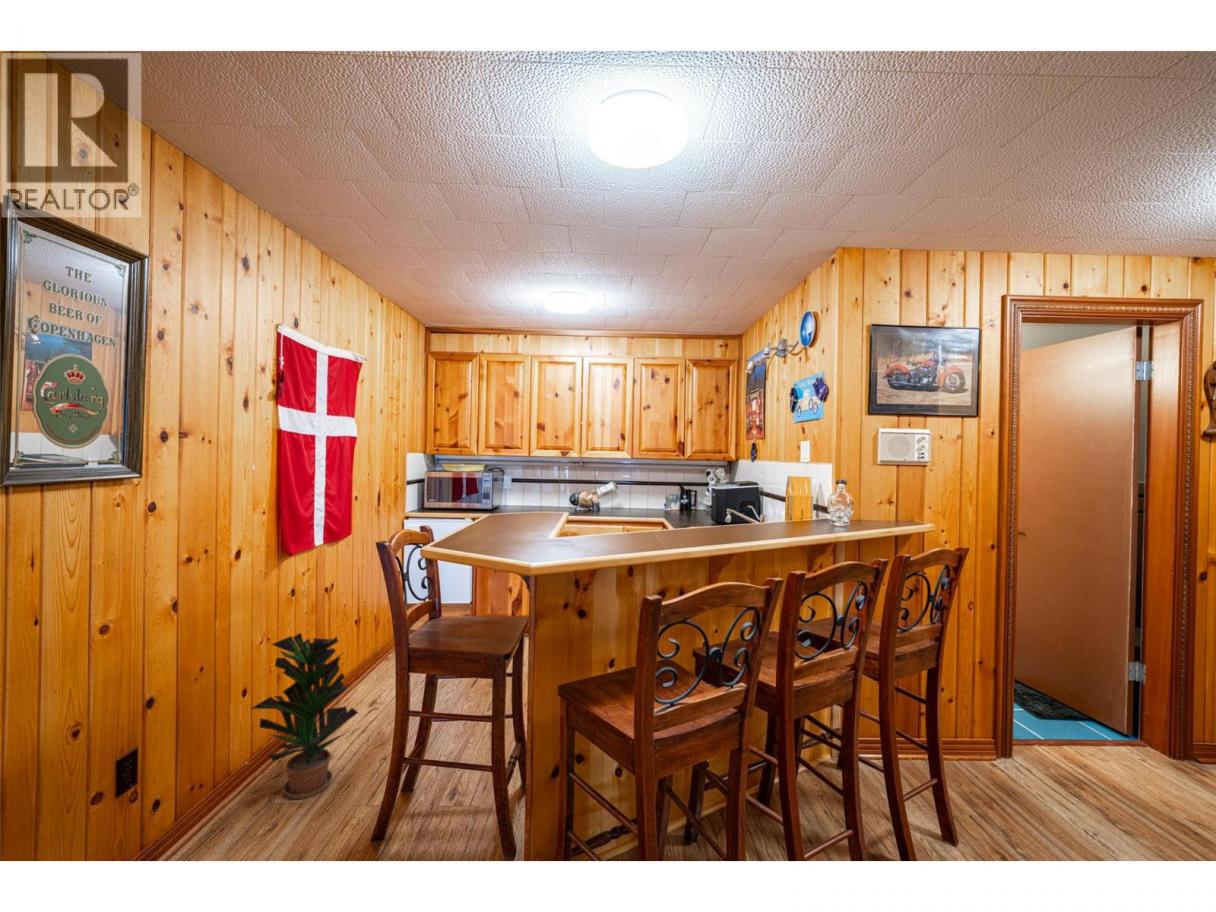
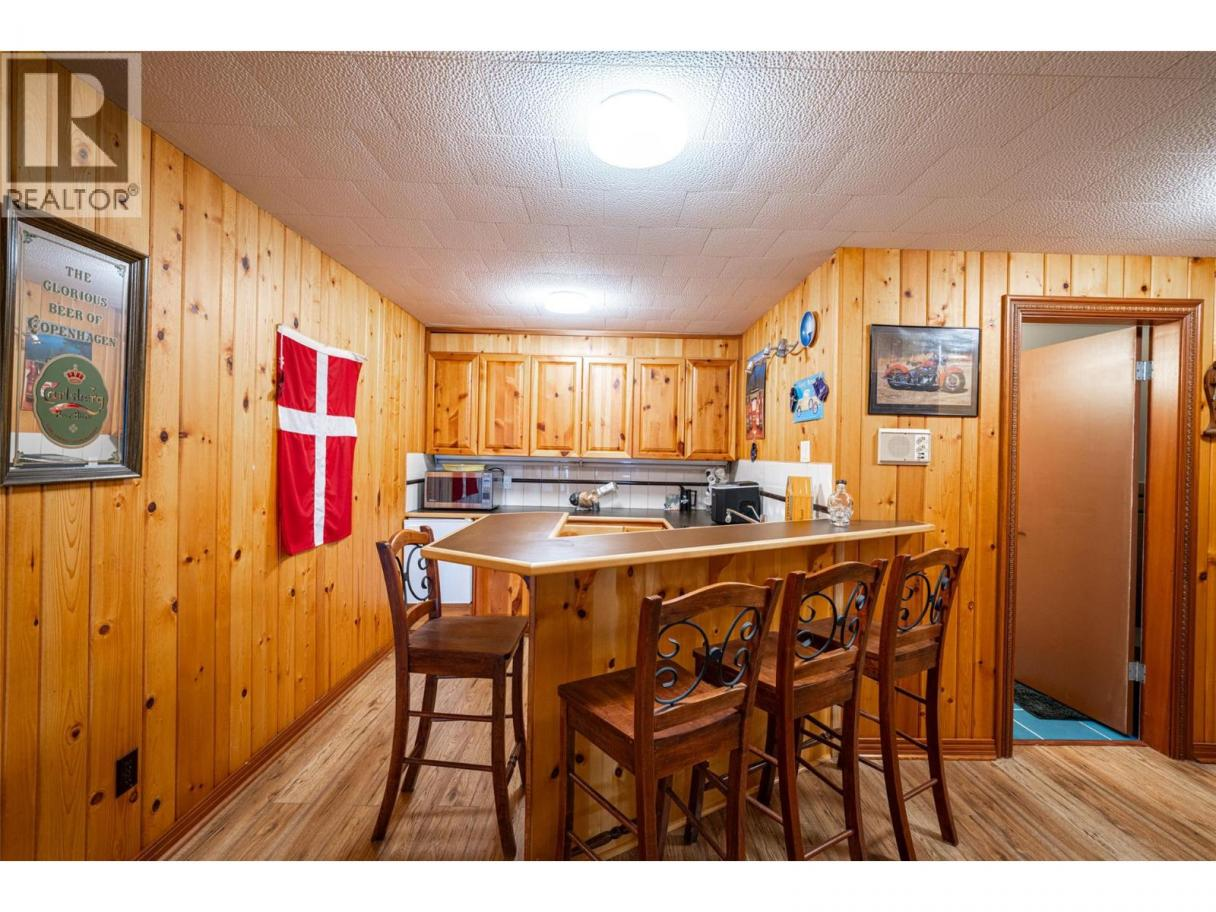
- potted plant (300, 711)
